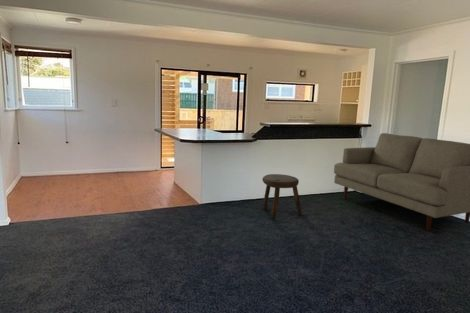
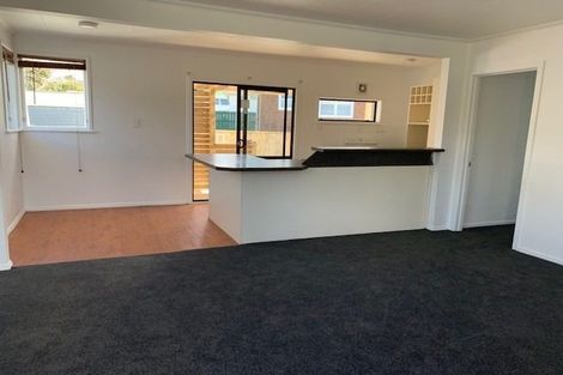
- stool (278, 196)
- sofa (402, 174)
